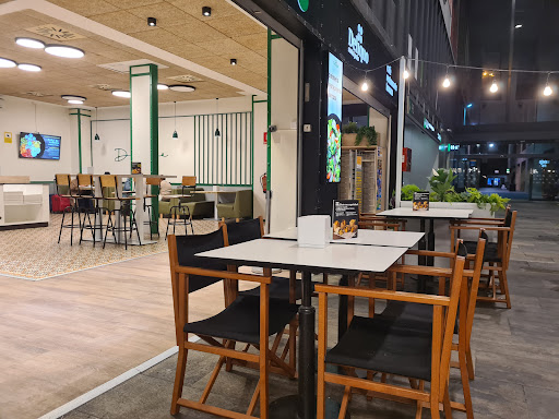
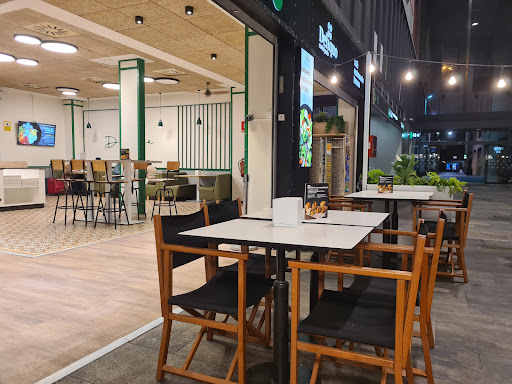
+ electric fan (207, 90)
